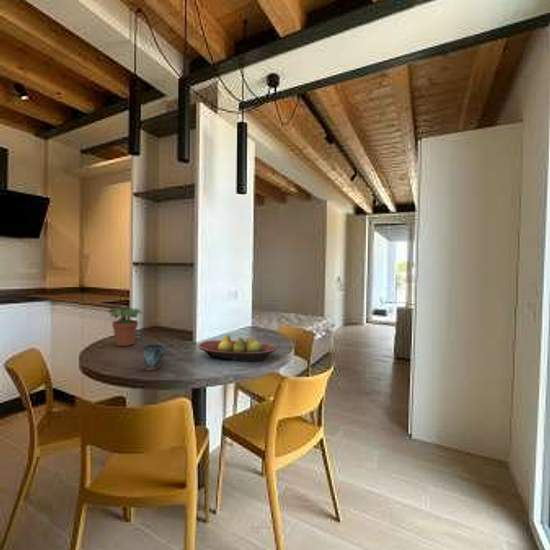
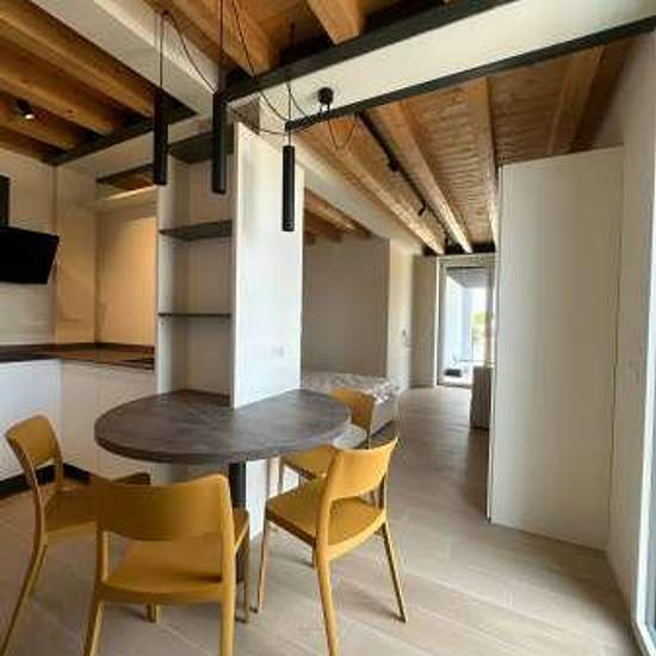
- potted plant (123, 326)
- mug (152, 357)
- fruit bowl (237, 347)
